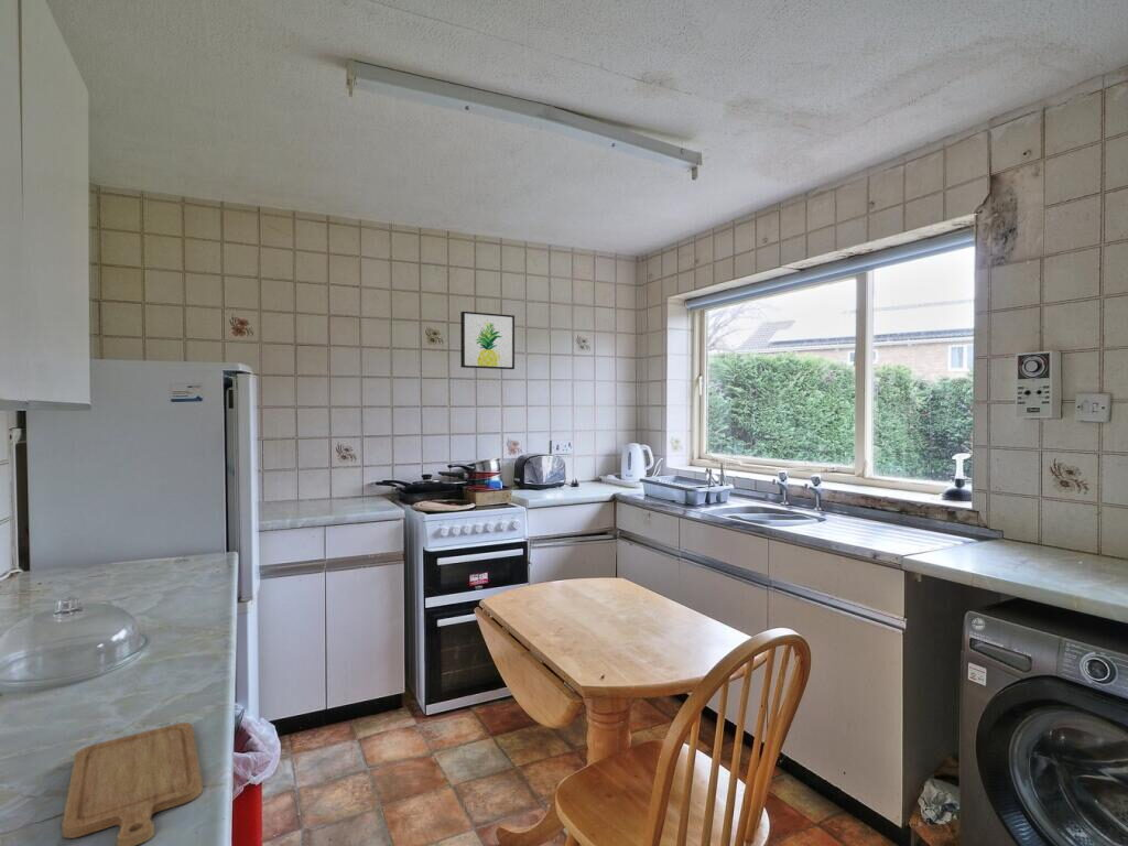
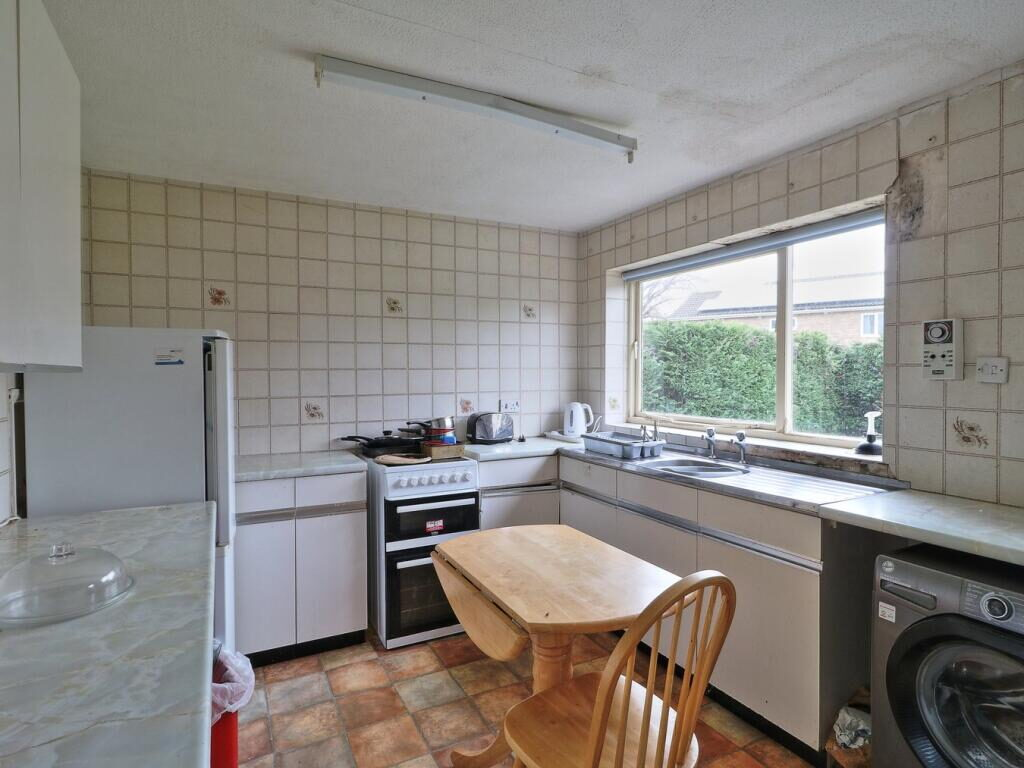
- chopping board (135, 781)
- wall art (488, 340)
